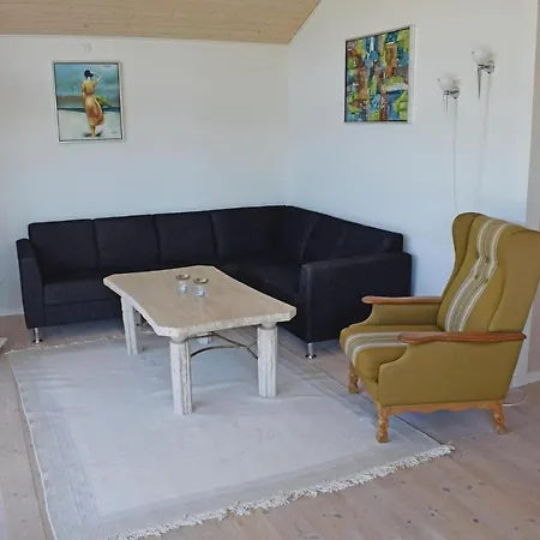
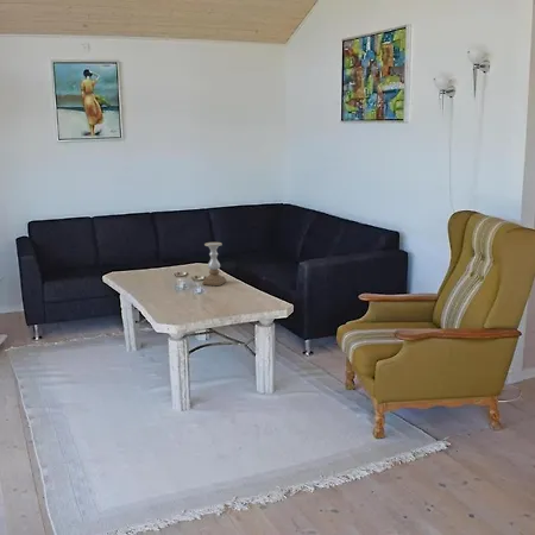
+ candle holder (213, 263)
